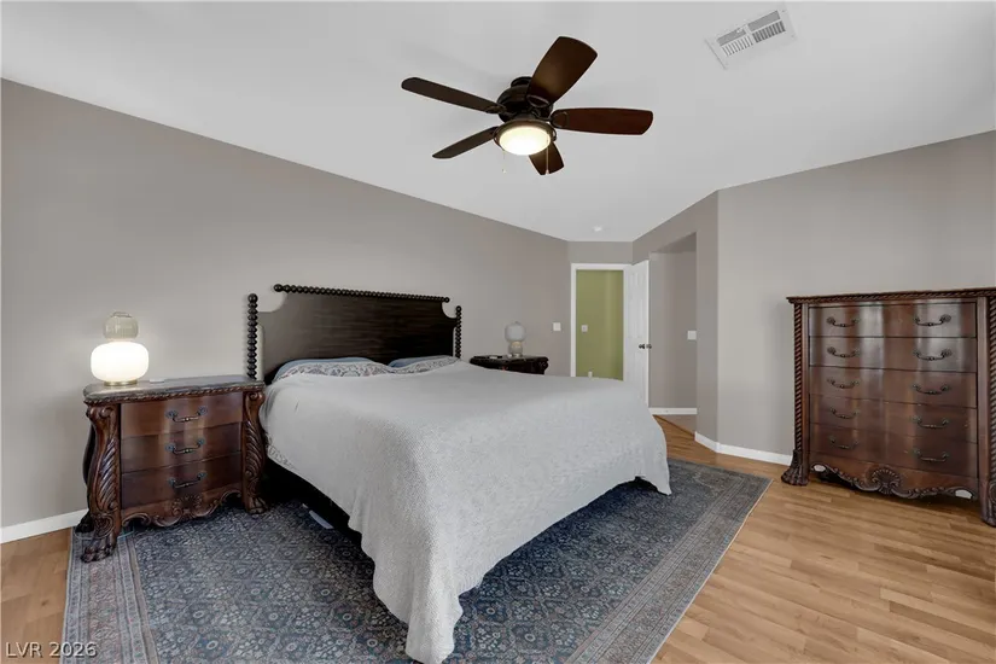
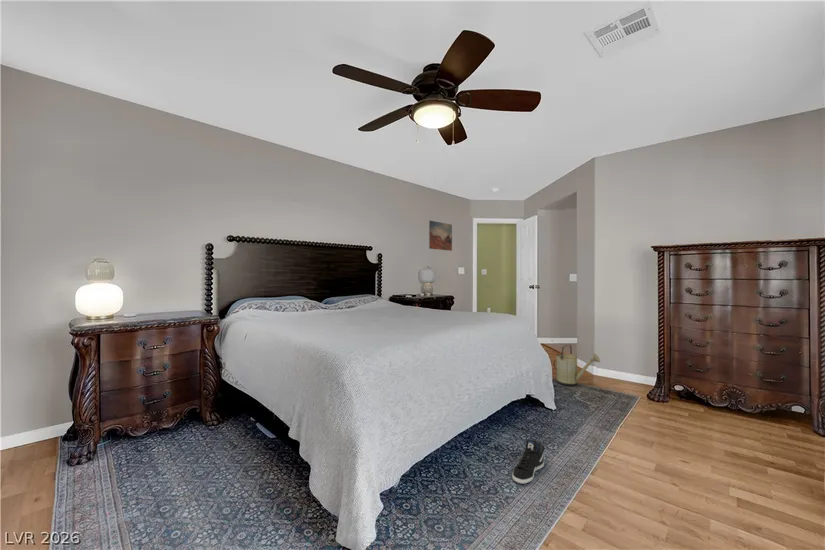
+ watering can (575, 366)
+ sneaker (527, 457)
+ wall art (441, 236)
